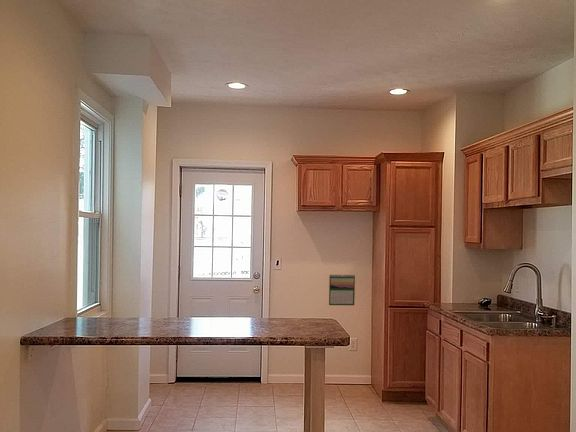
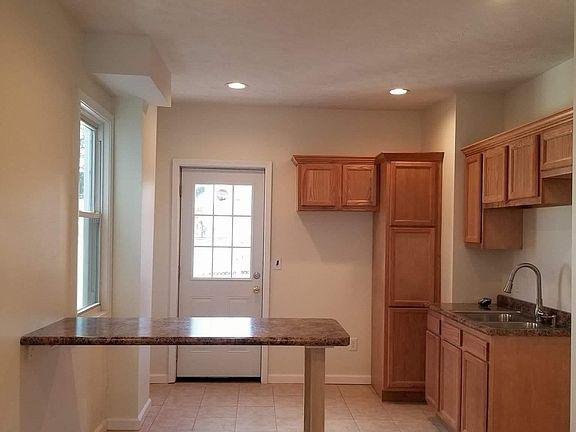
- calendar (341, 289)
